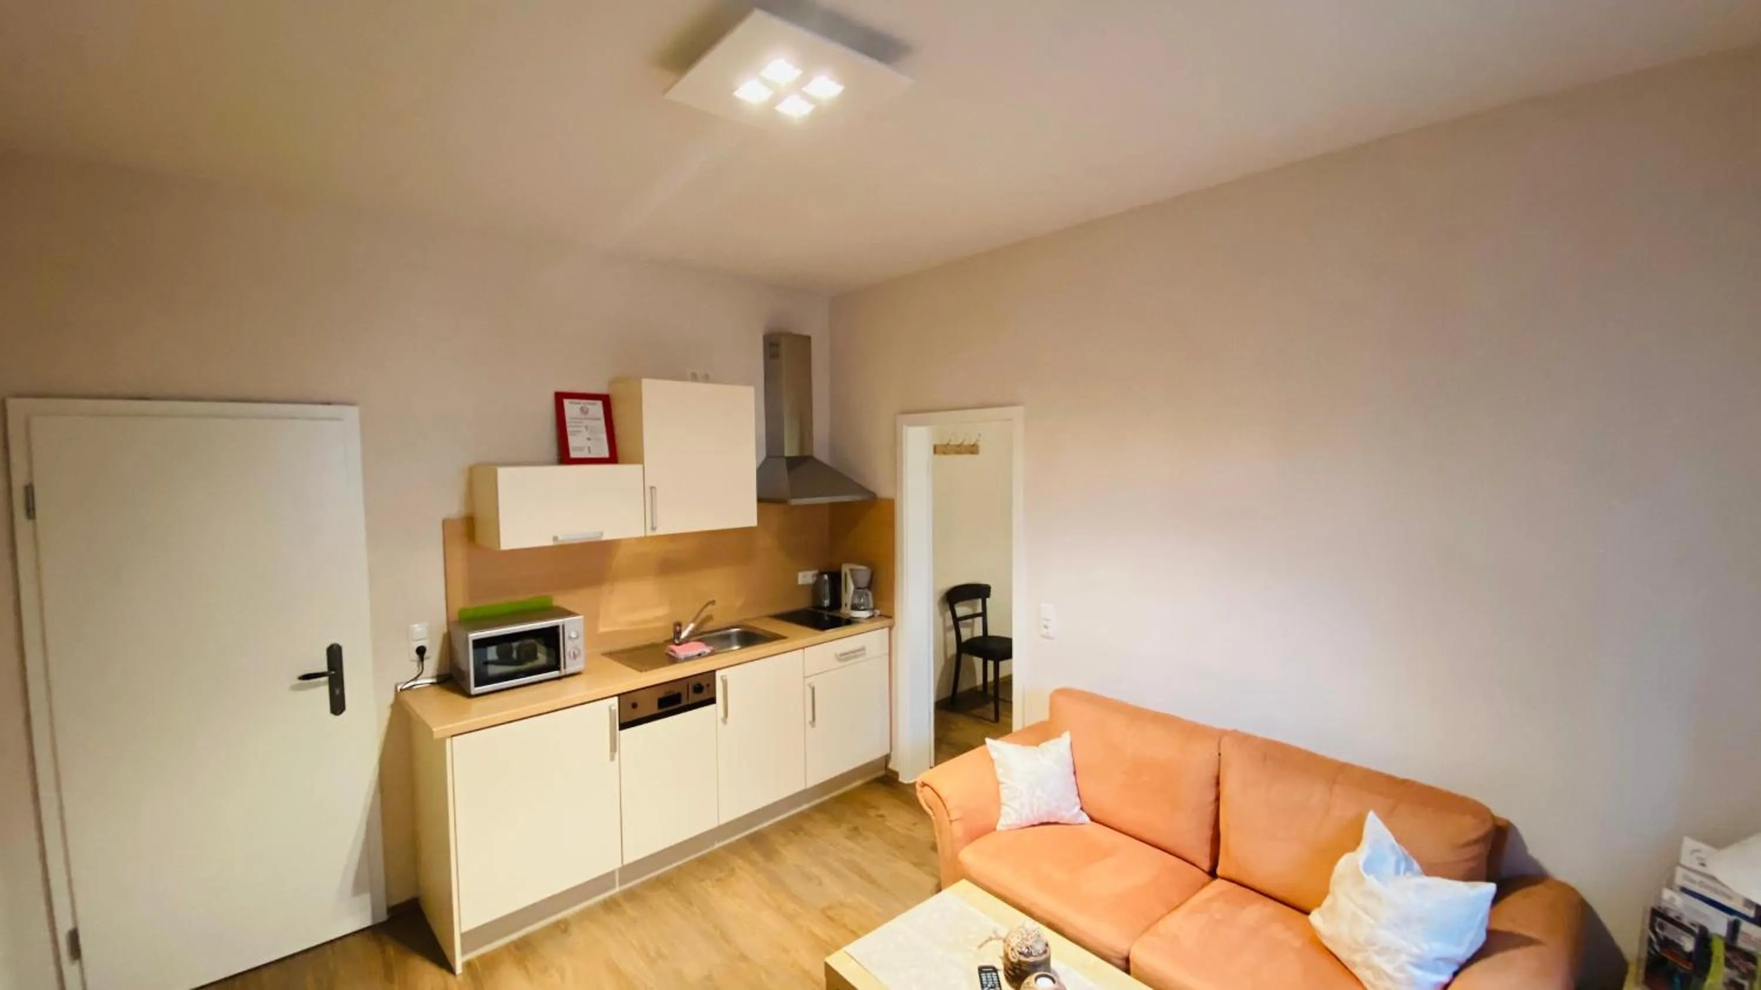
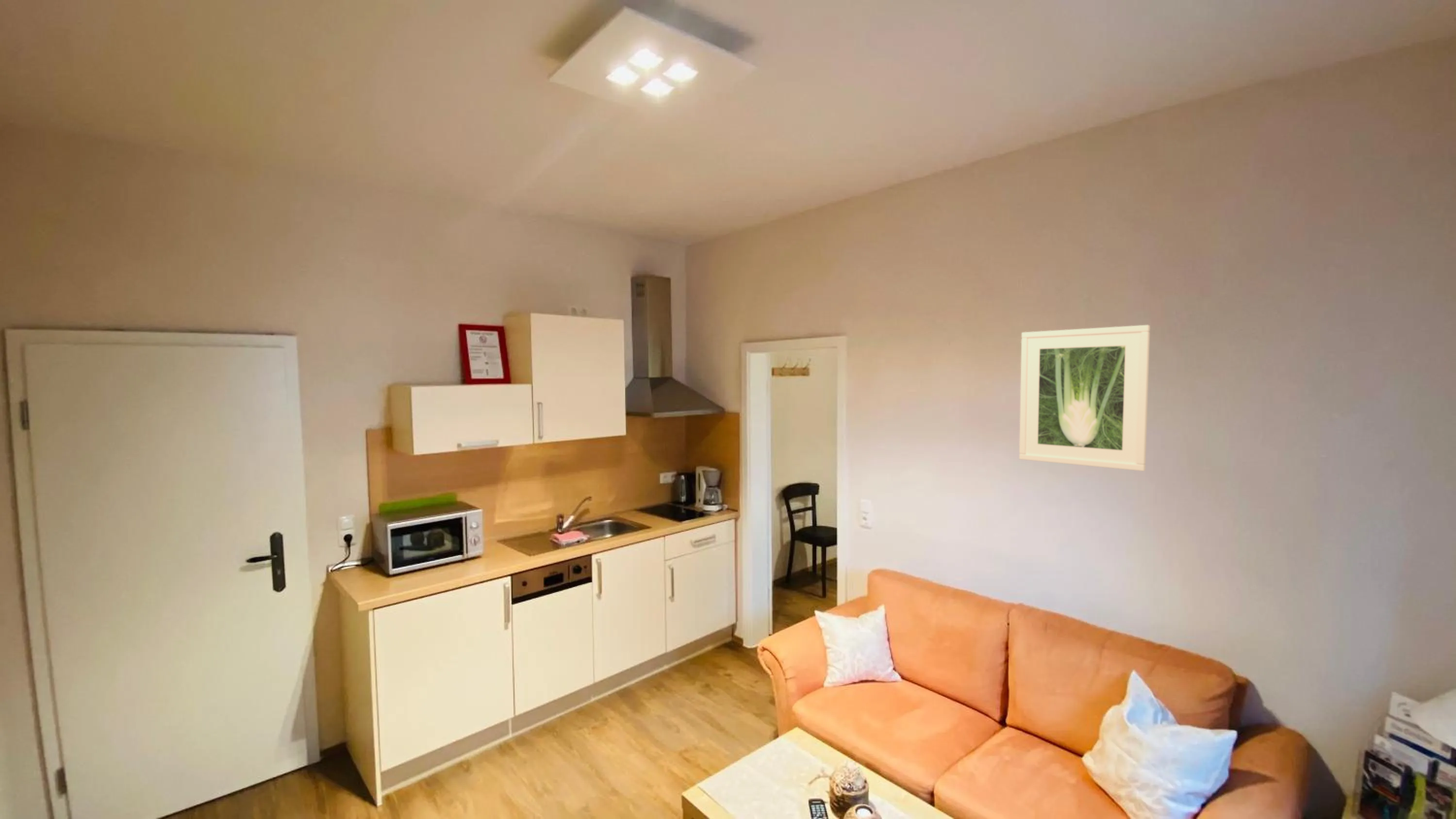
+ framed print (1079, 397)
